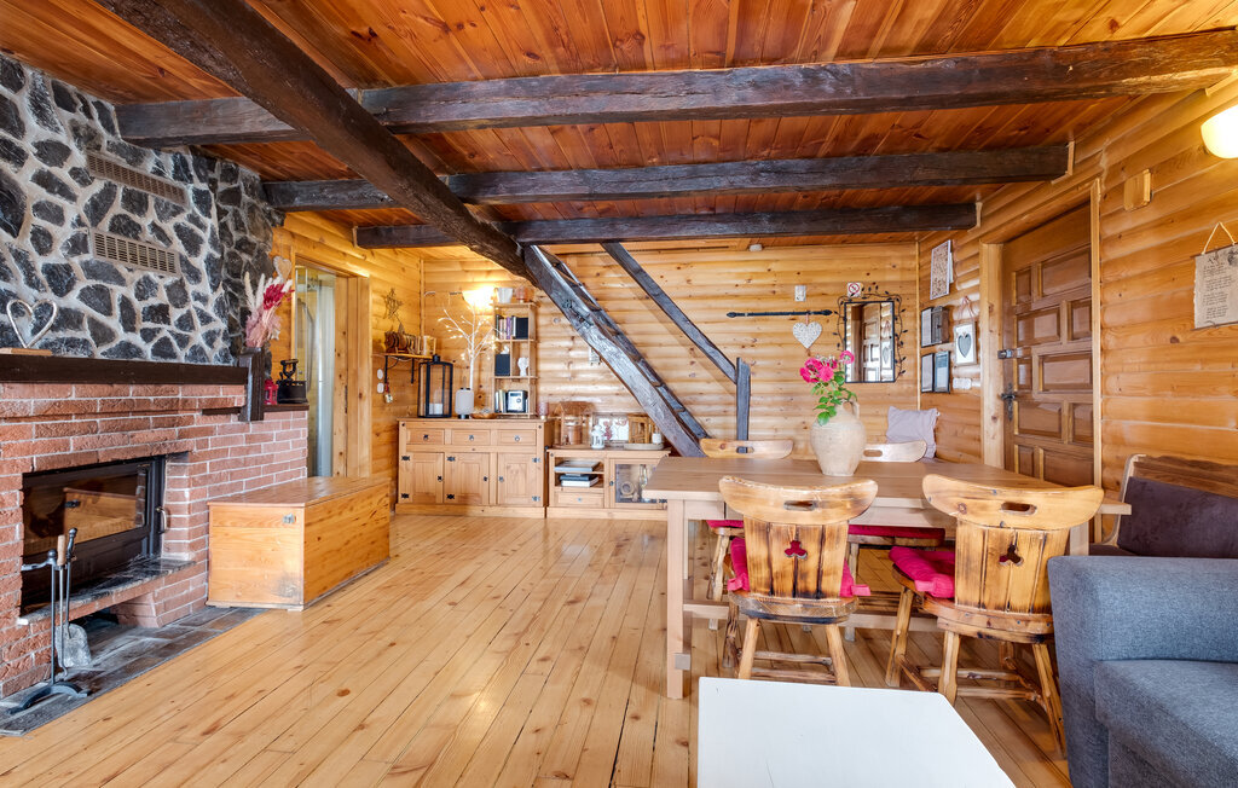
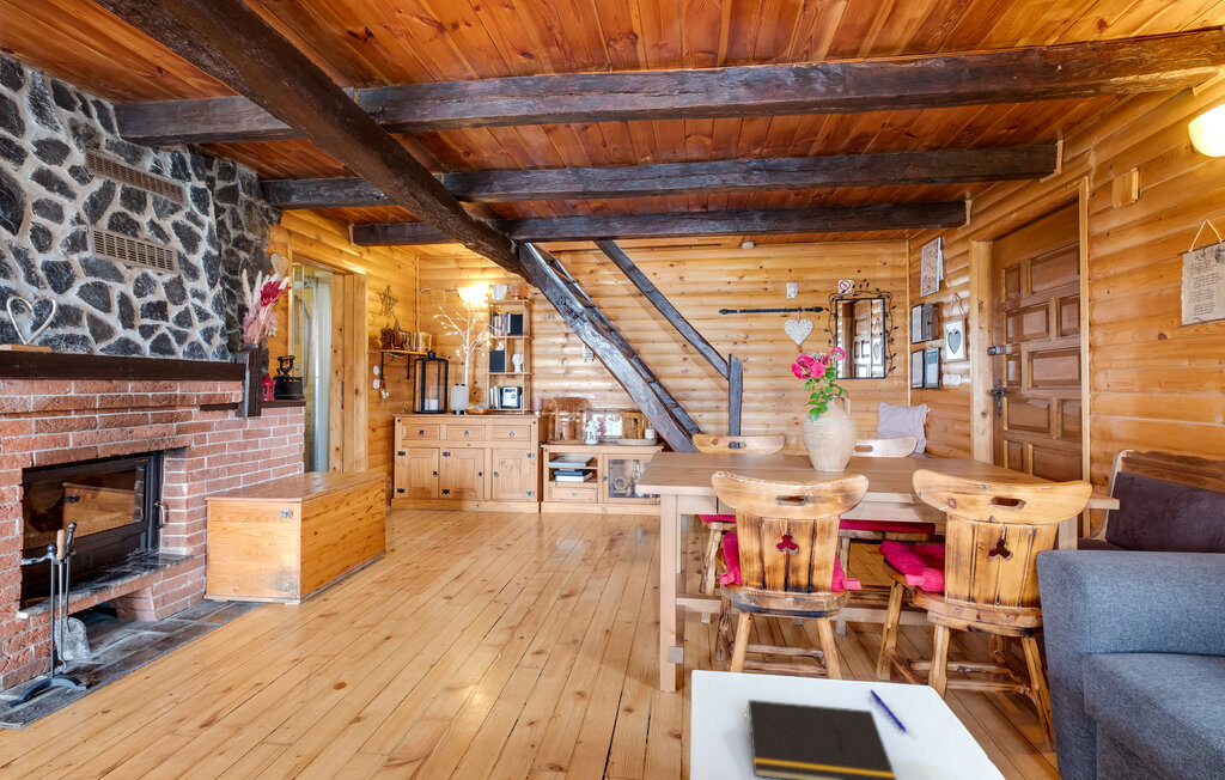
+ notepad (816, 741)
+ pen (888, 711)
